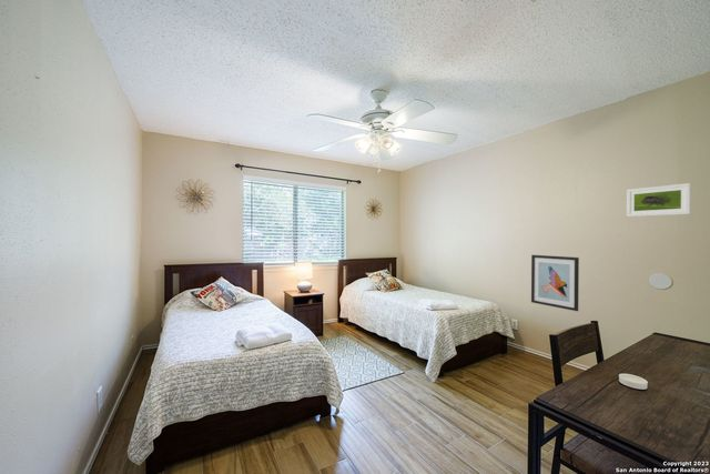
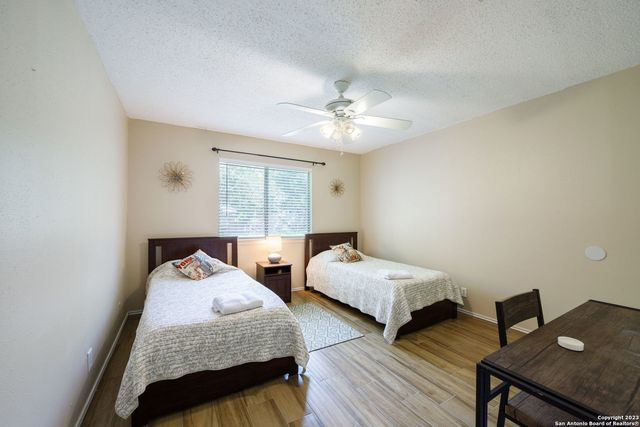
- wall art (554, 281)
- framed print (656, 201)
